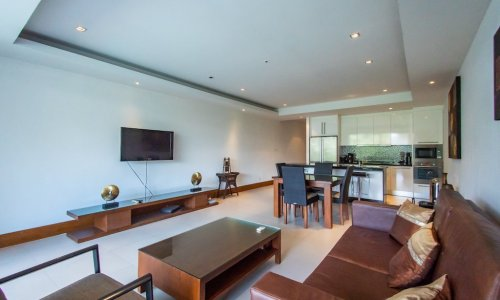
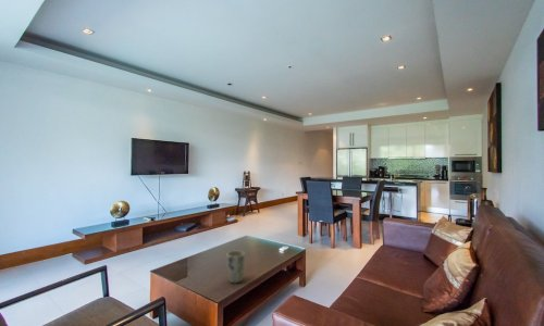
+ plant pot (235, 266)
